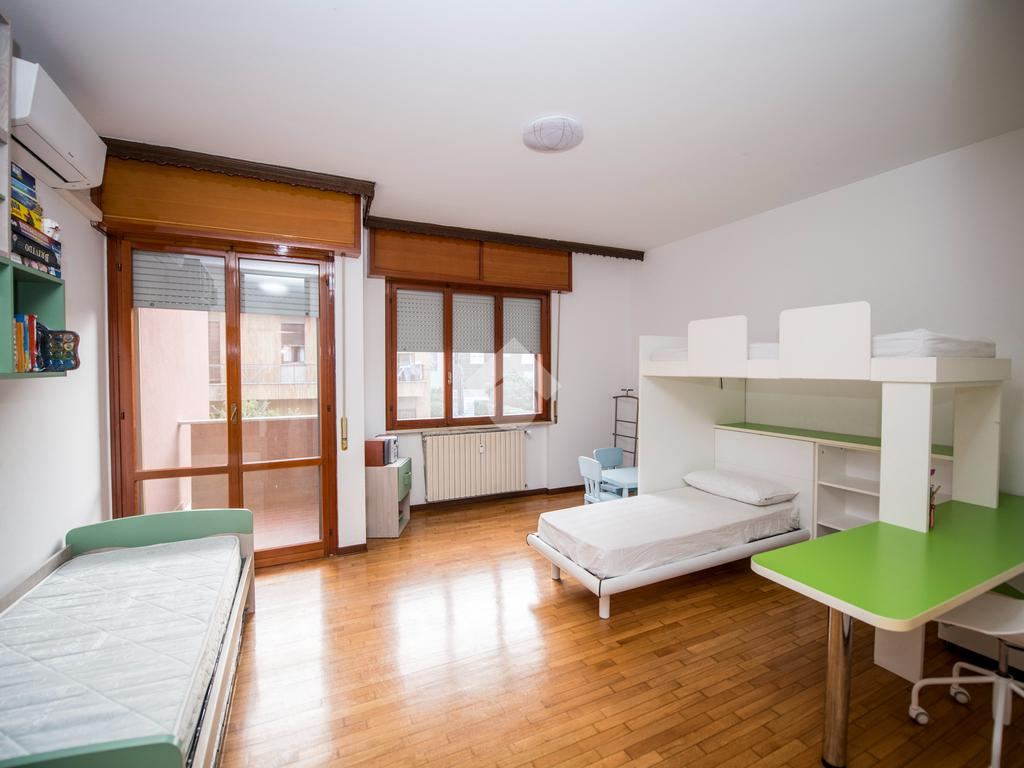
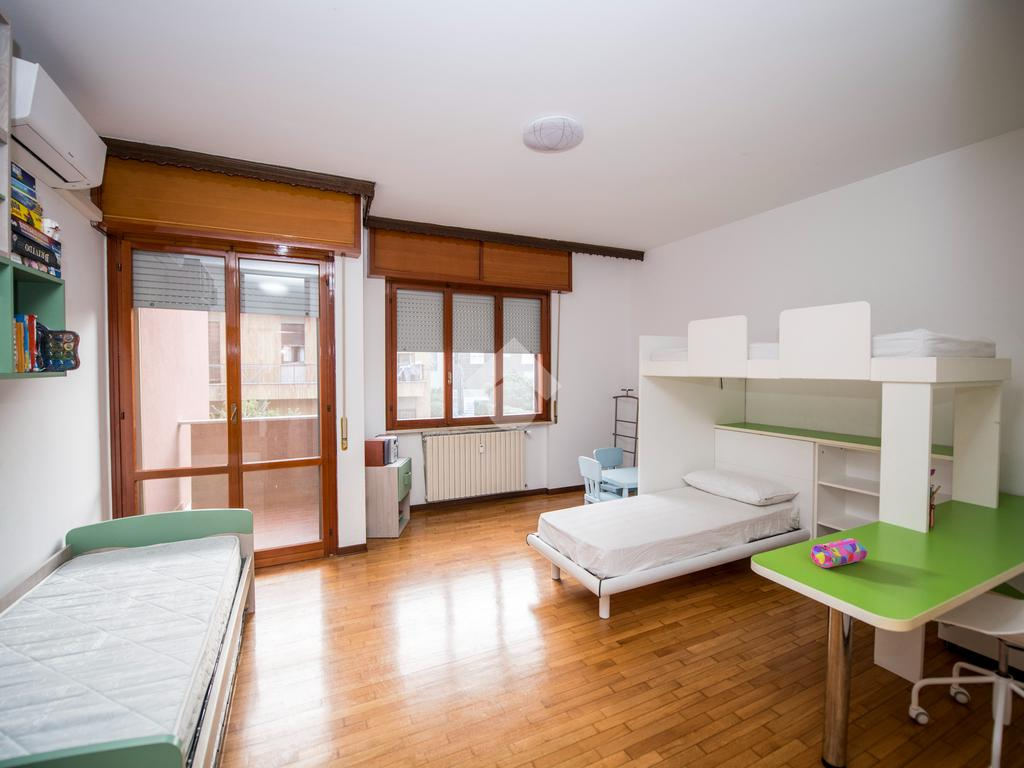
+ pencil case (838, 552)
